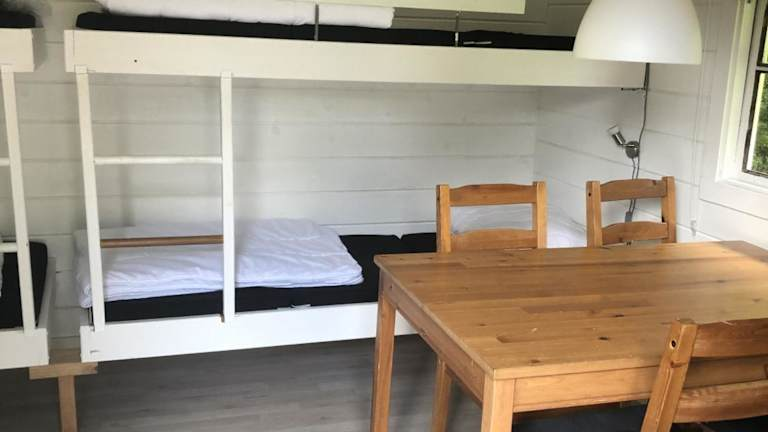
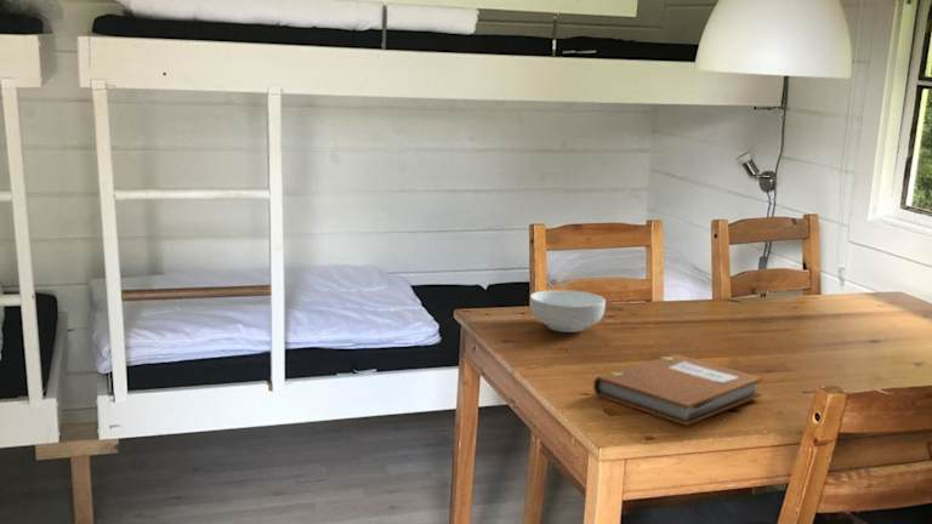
+ notebook (680, 385)
+ cereal bowl (567, 312)
